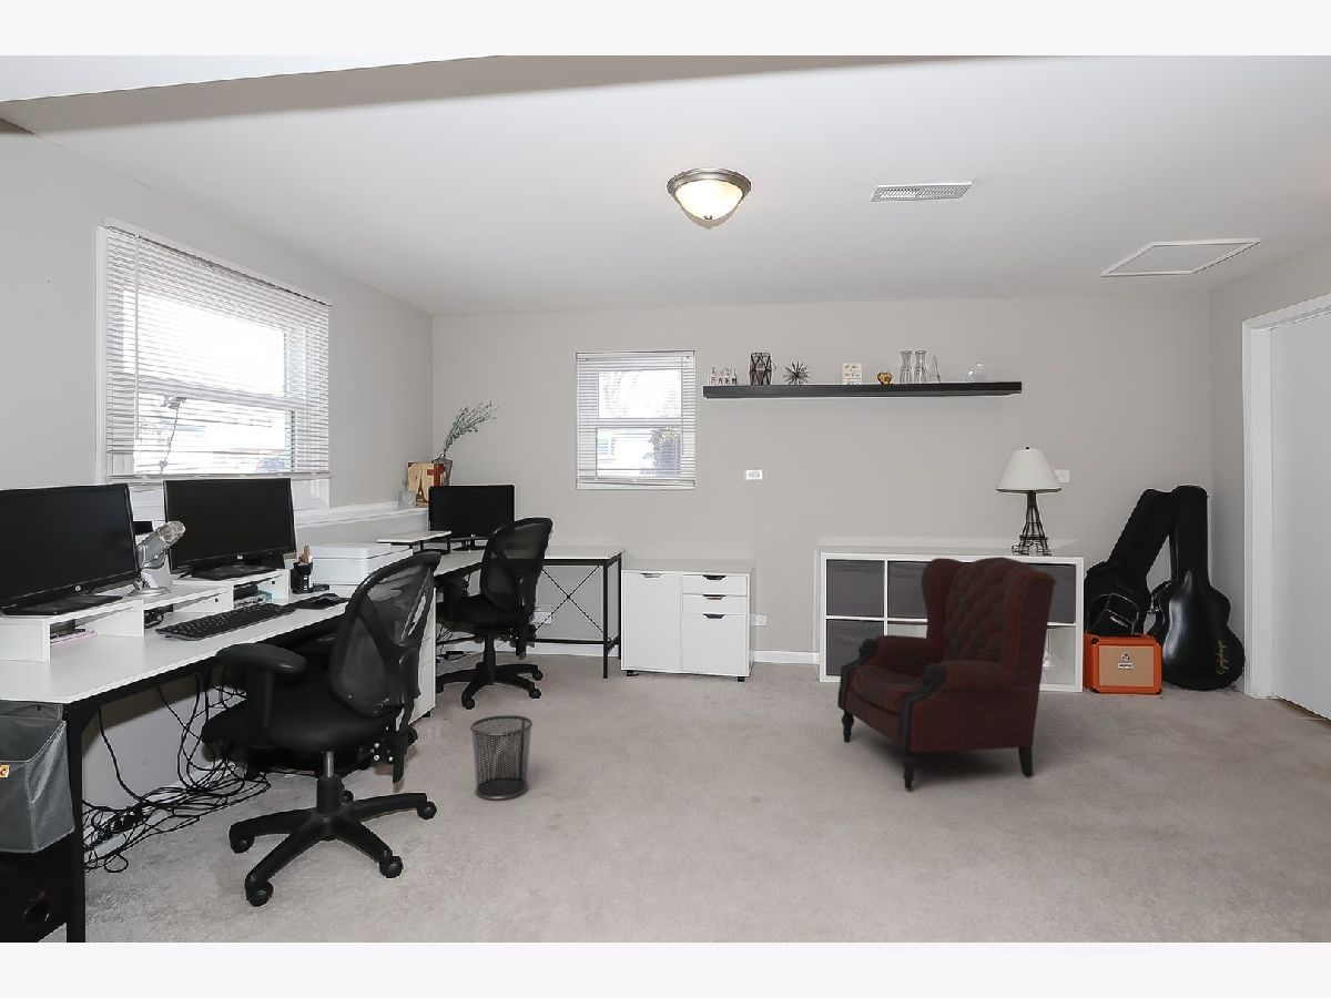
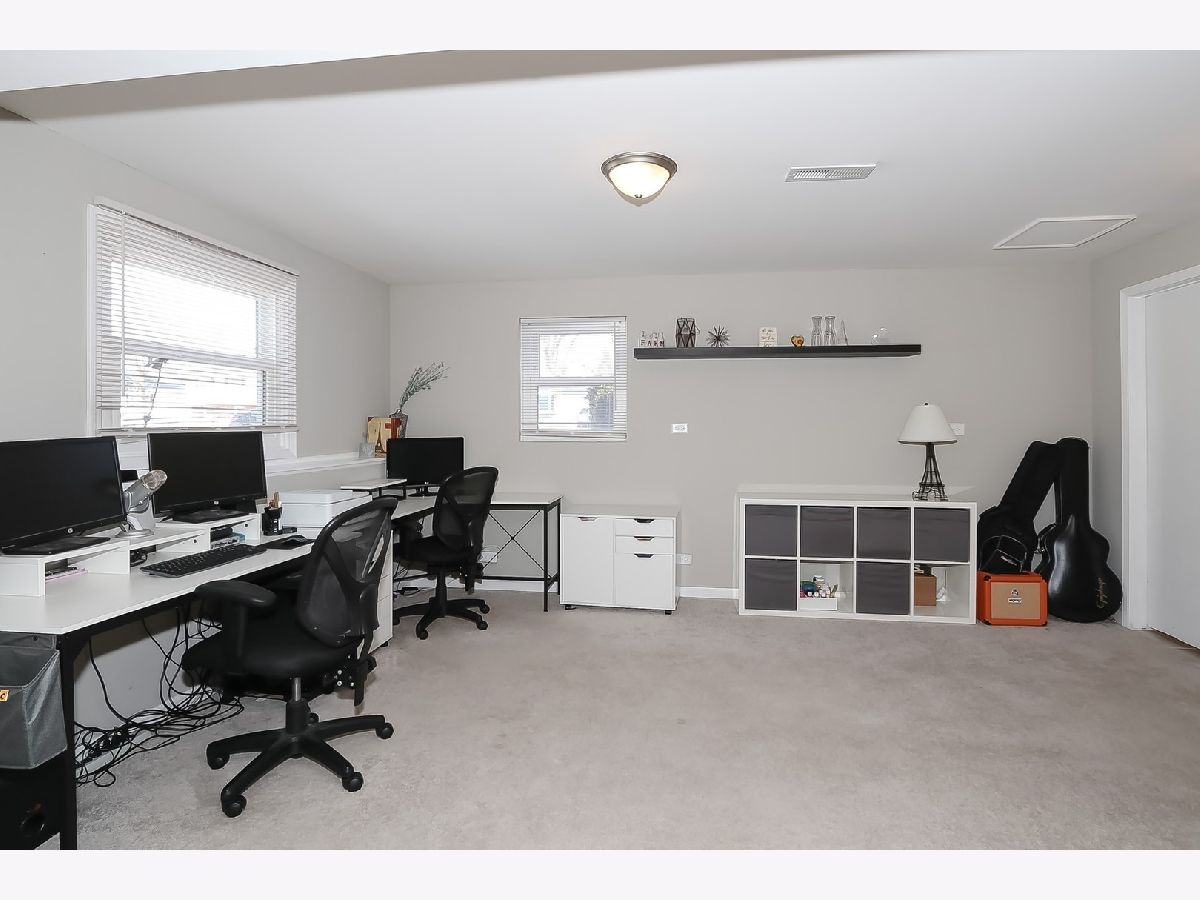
- armchair (942, 658)
- waste bin (500, 756)
